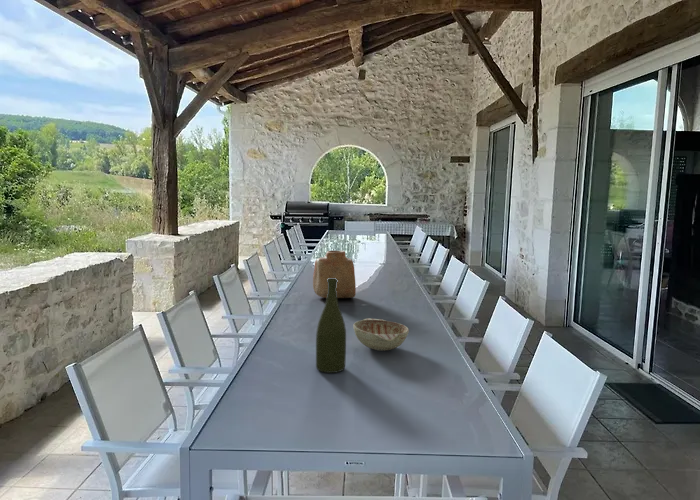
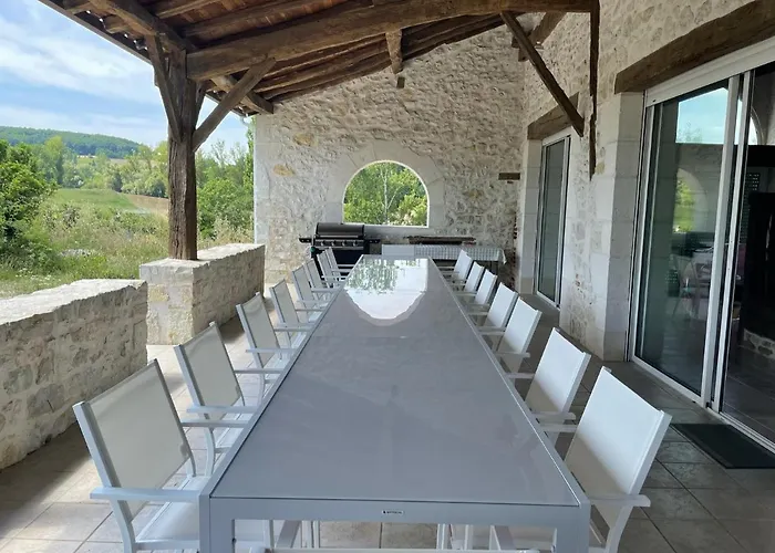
- vase (335, 274)
- decorative bowl (380, 336)
- bottle (331, 324)
